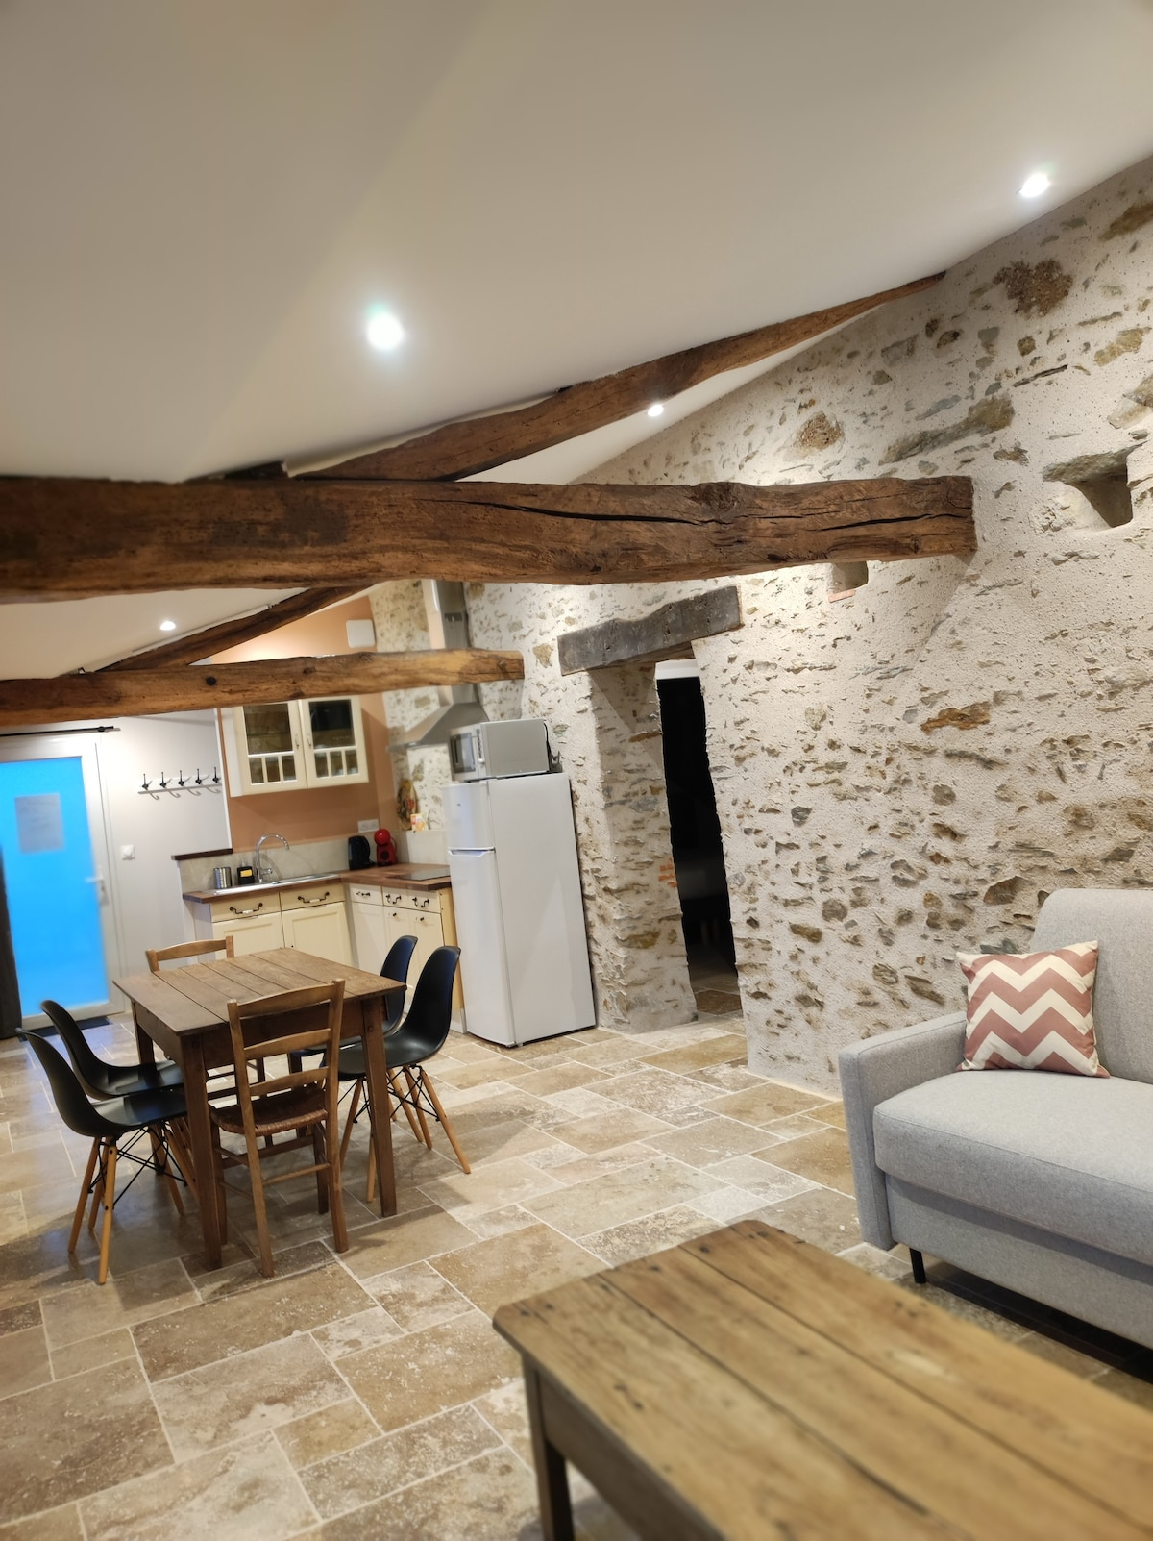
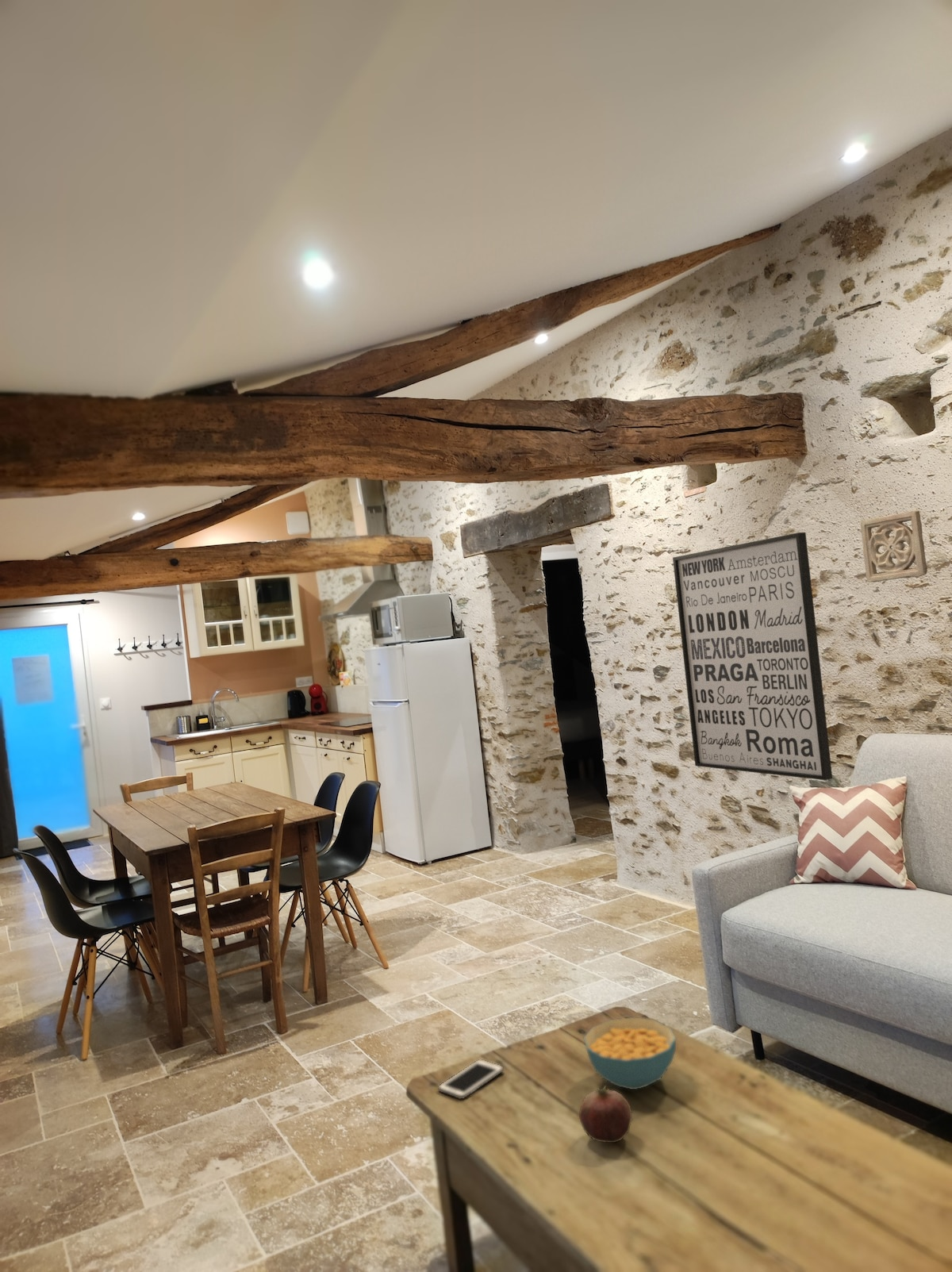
+ cereal bowl (631, 1059)
+ fruit (605, 1113)
+ wall art (746, 659)
+ cell phone (471, 1078)
+ wall ornament (893, 548)
